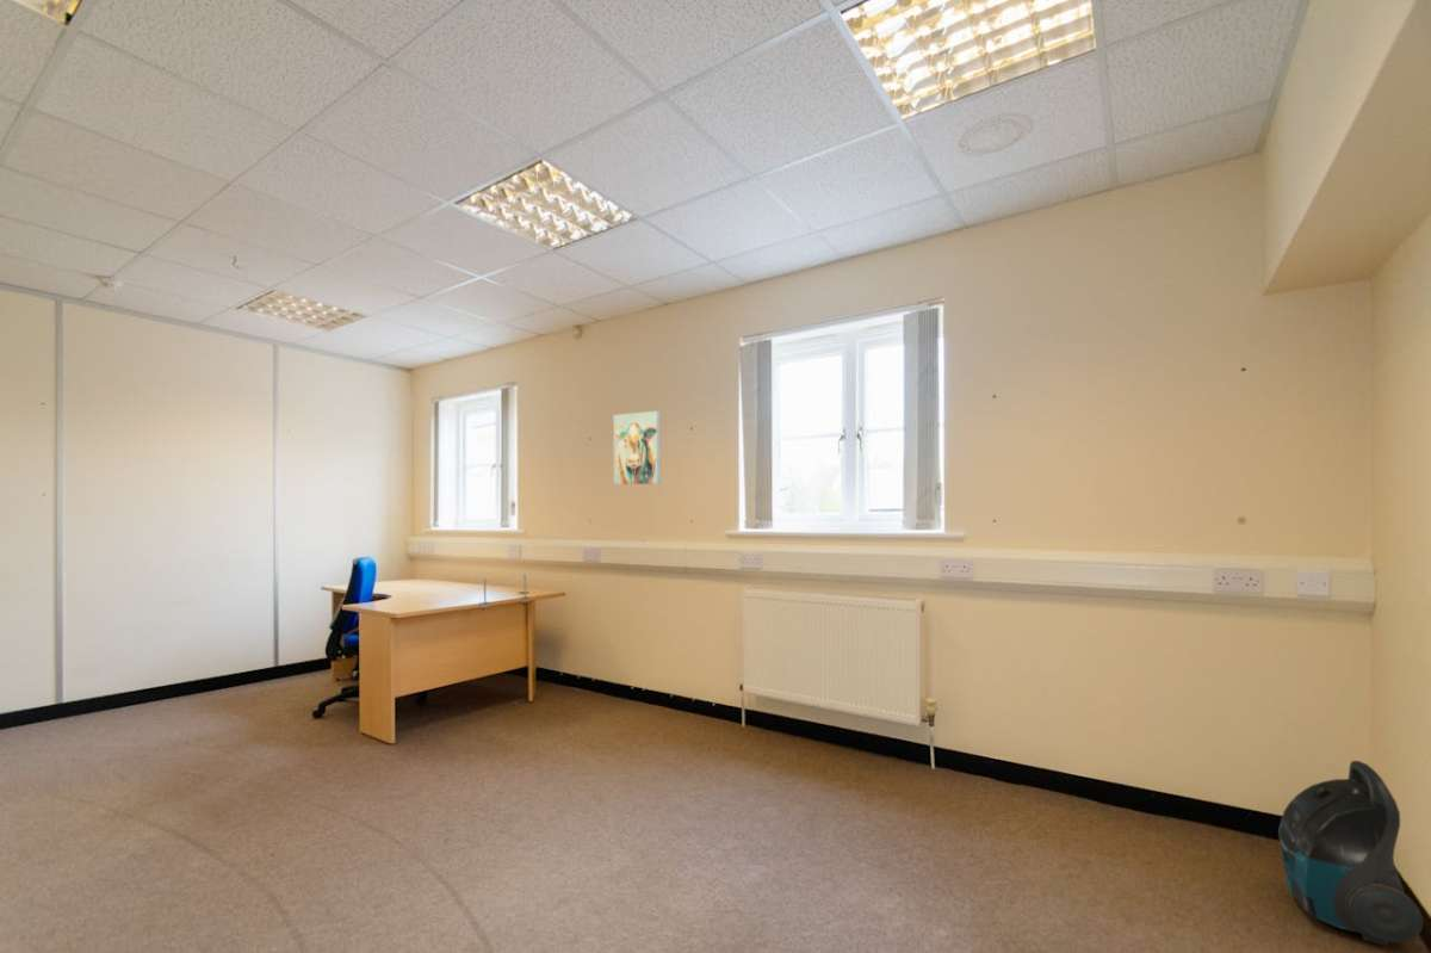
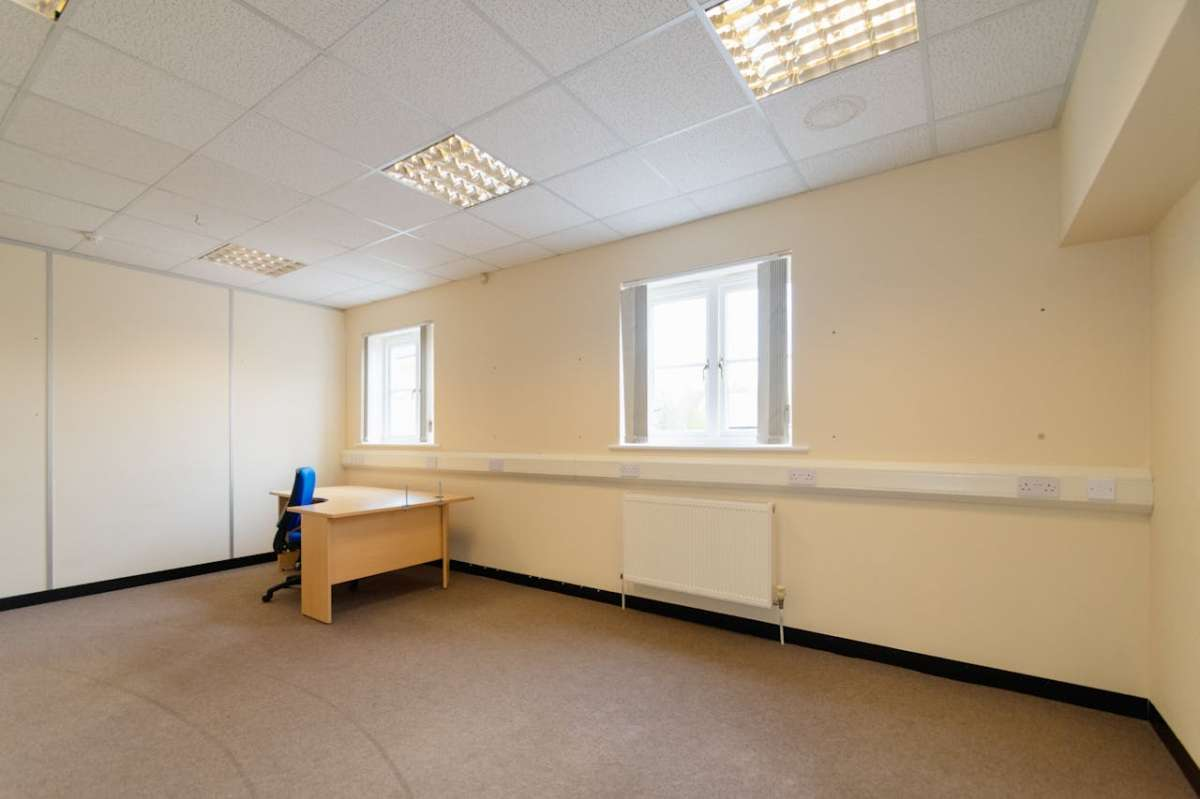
- wall art (636, 448)
- vacuum cleaner (1339, 837)
